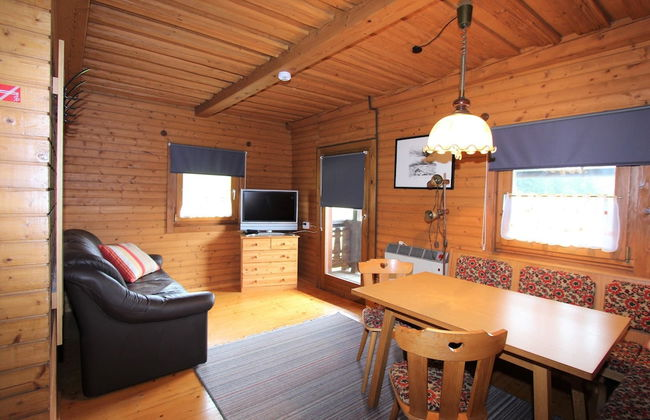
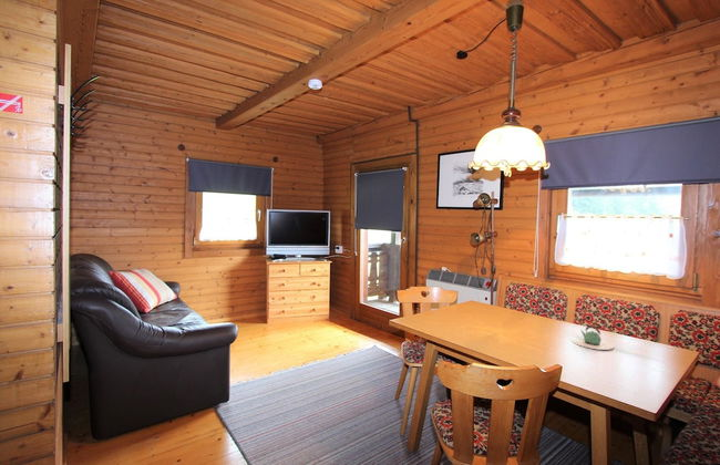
+ teapot (592, 334)
